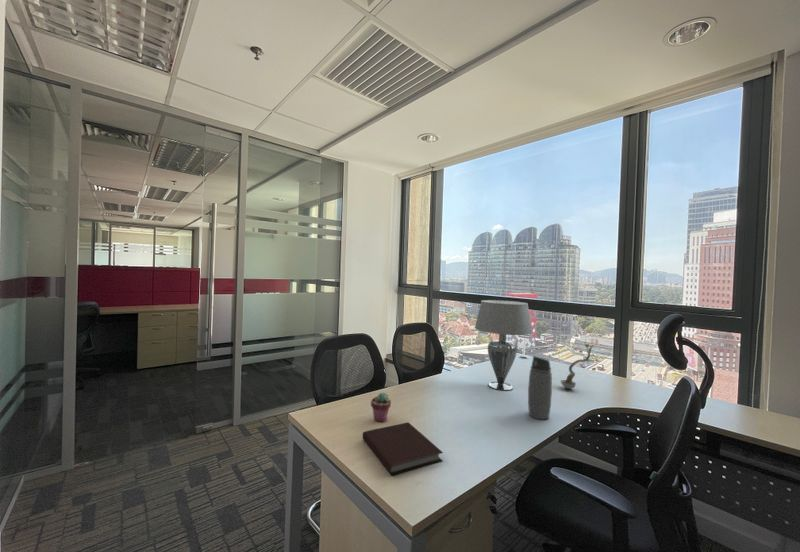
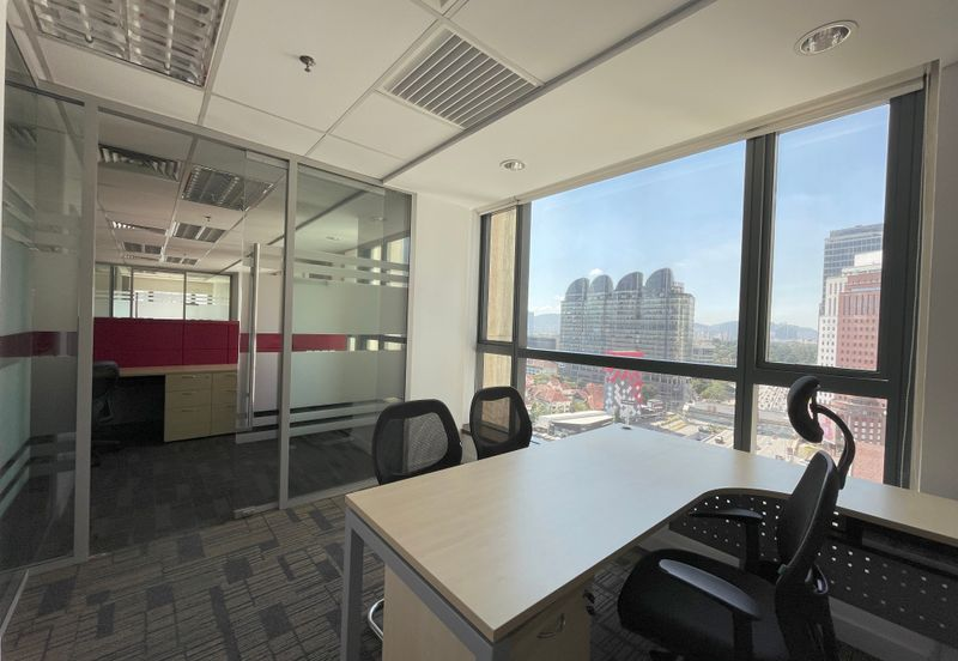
- plant (583, 361)
- notebook (400, 445)
- water bottle (540, 386)
- potted succulent (381, 405)
- table lamp (502, 344)
